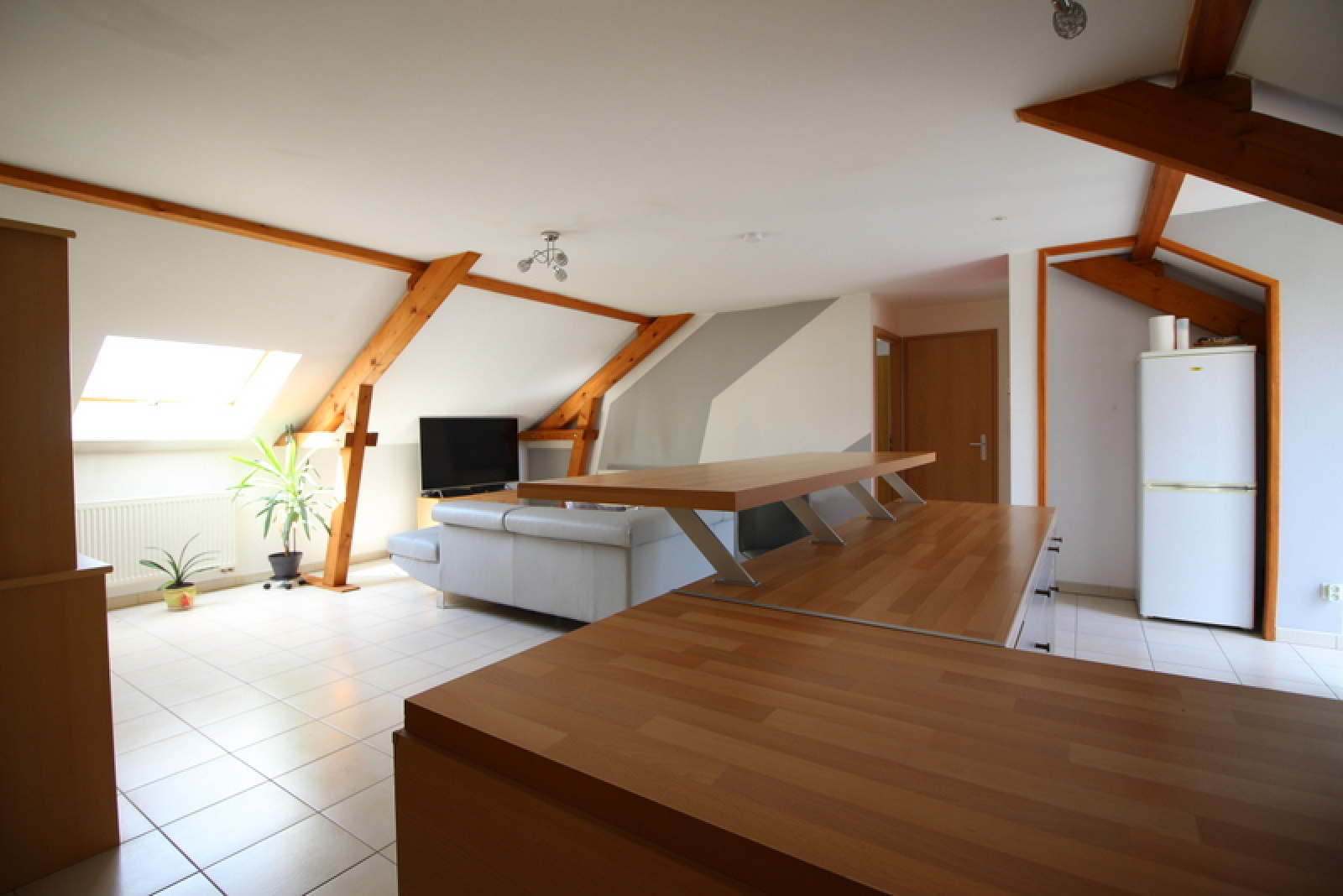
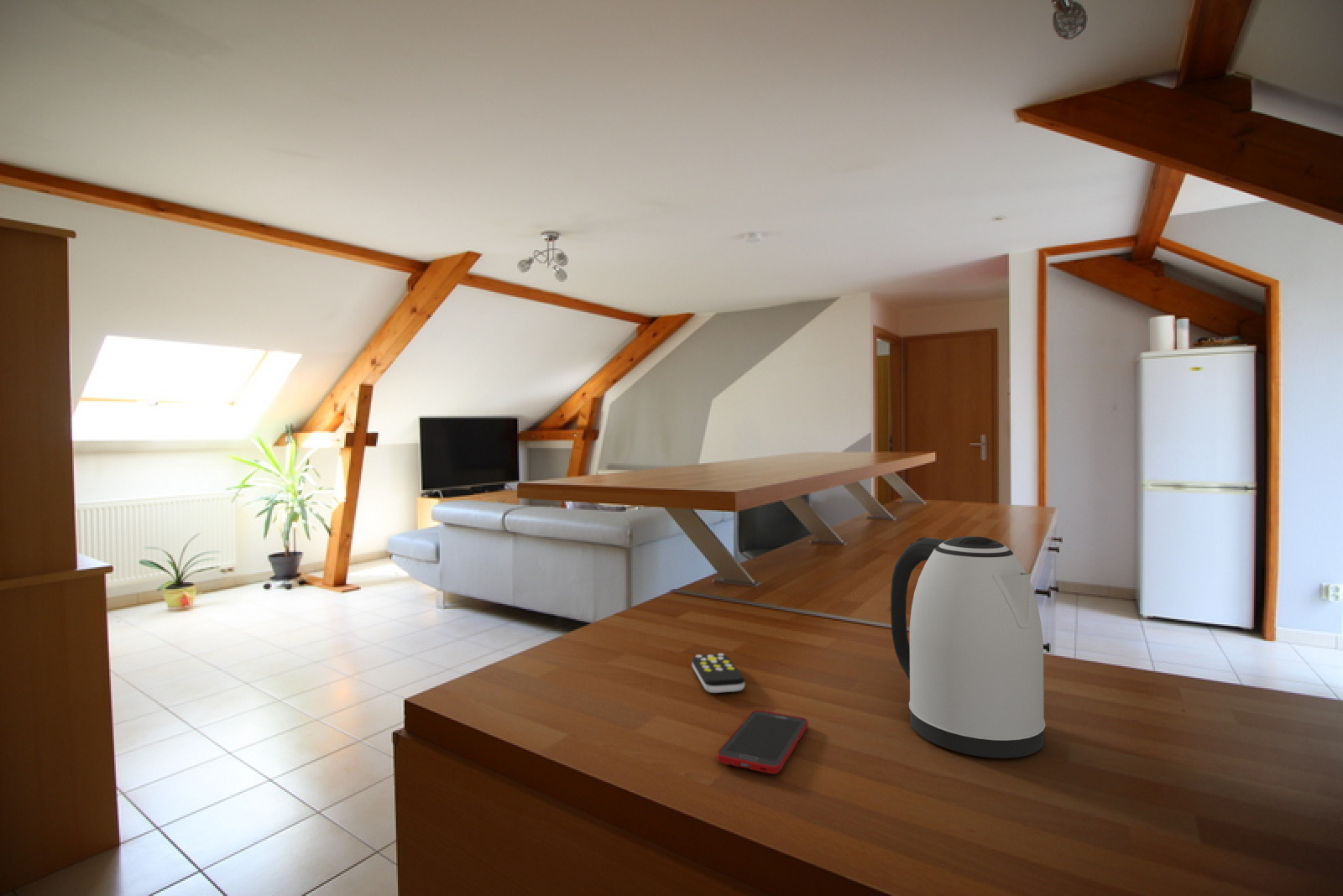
+ kettle (954, 627)
+ cell phone (765, 739)
+ remote control (717, 671)
